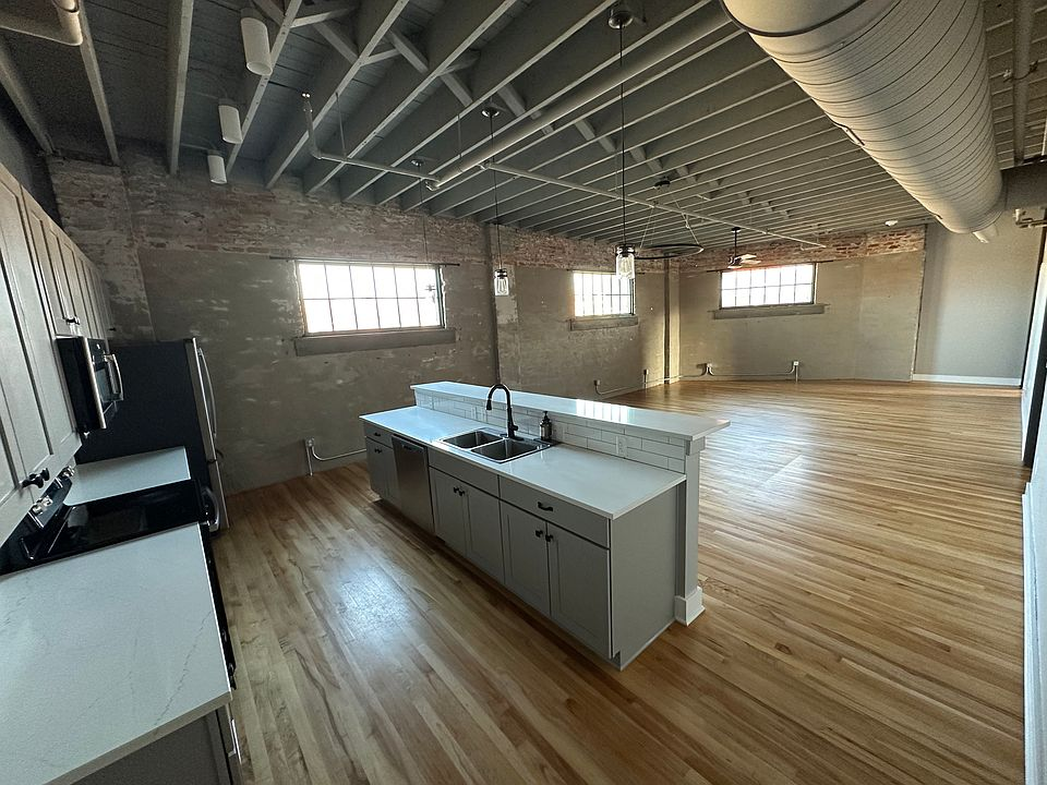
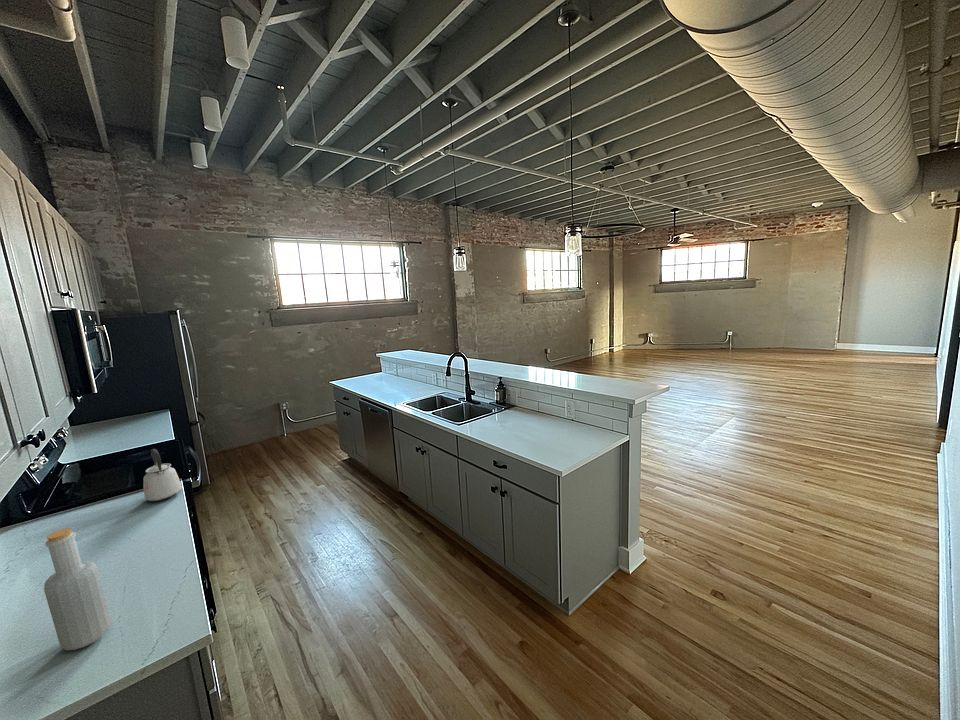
+ kettle (158, 472)
+ bottle (74, 587)
